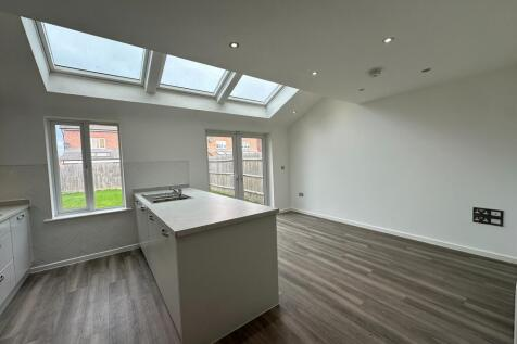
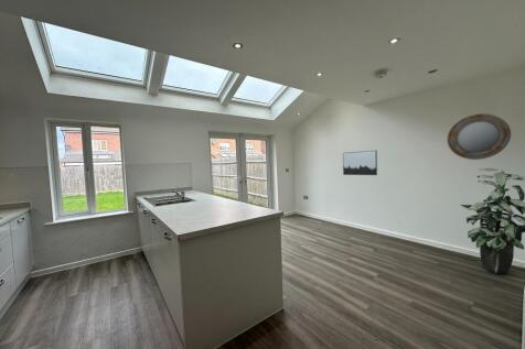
+ home mirror (476, 137)
+ indoor plant (495, 219)
+ wall art (358, 163)
